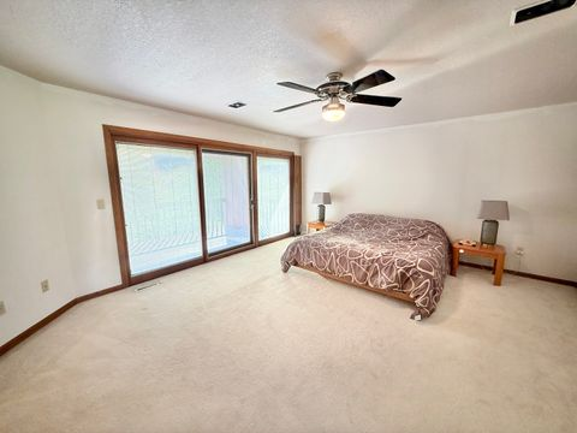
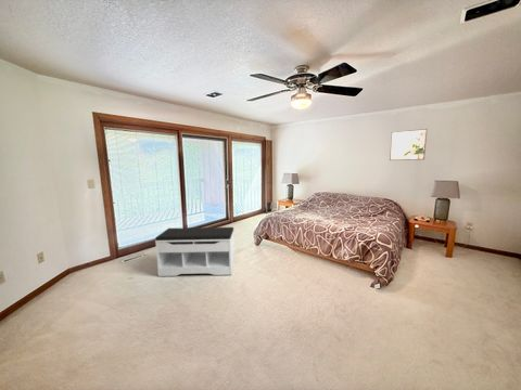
+ bench (198, 249)
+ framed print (407, 145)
